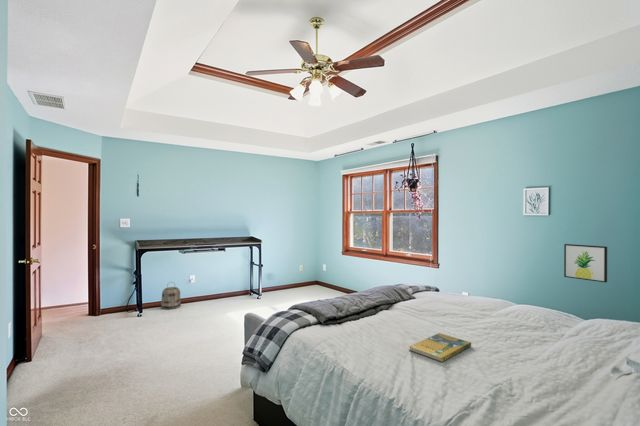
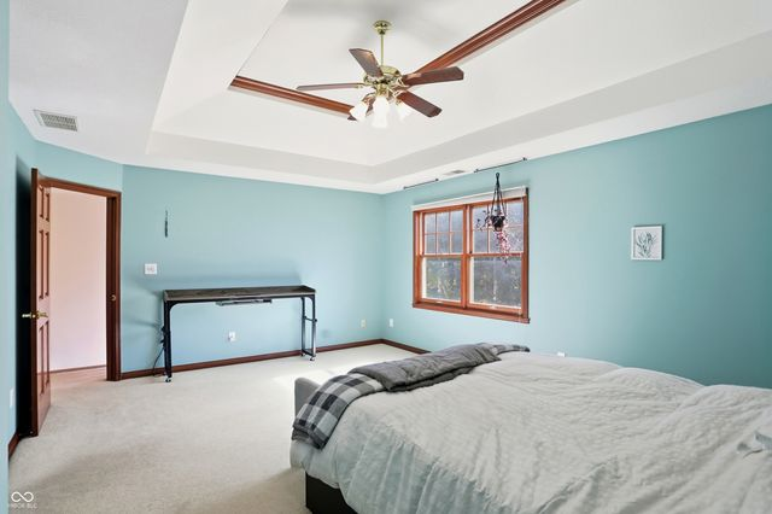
- booklet (440, 346)
- wall art (584, 262)
- basket (171, 294)
